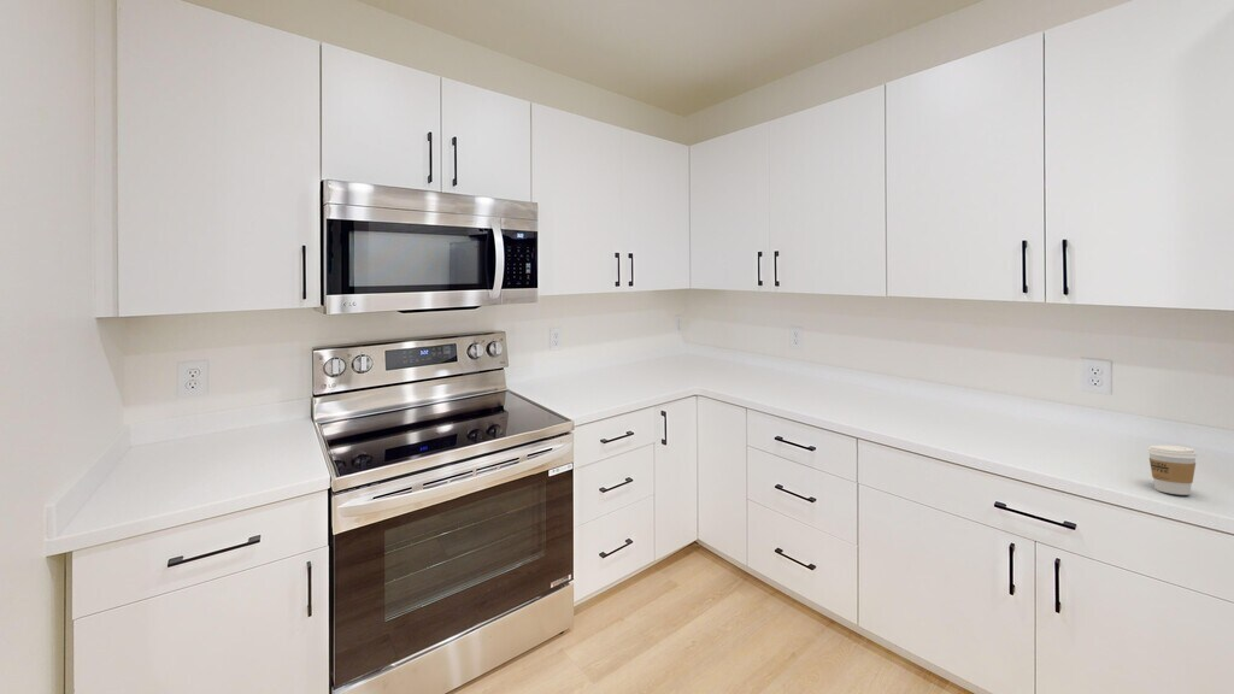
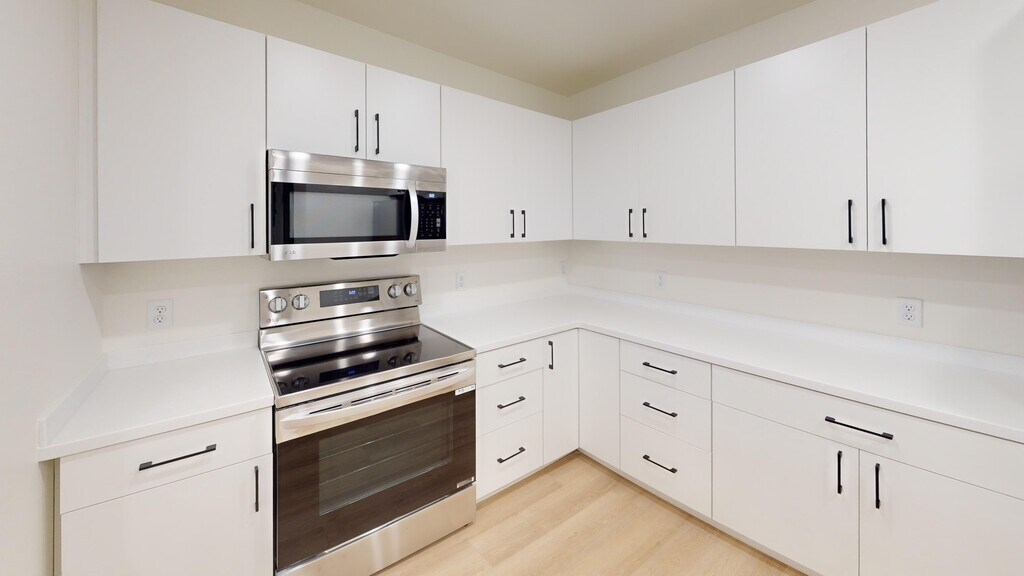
- coffee cup (1171, 469)
